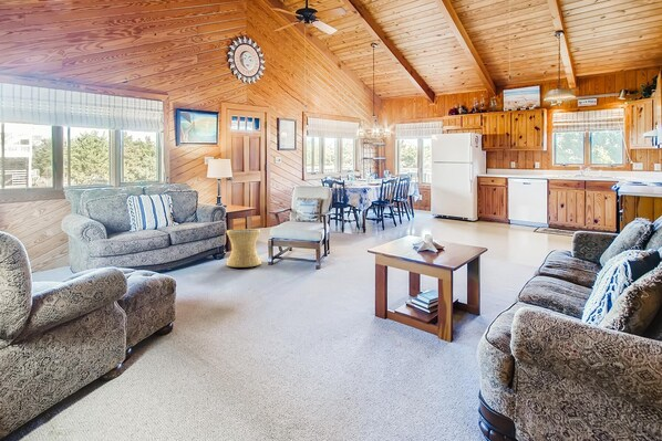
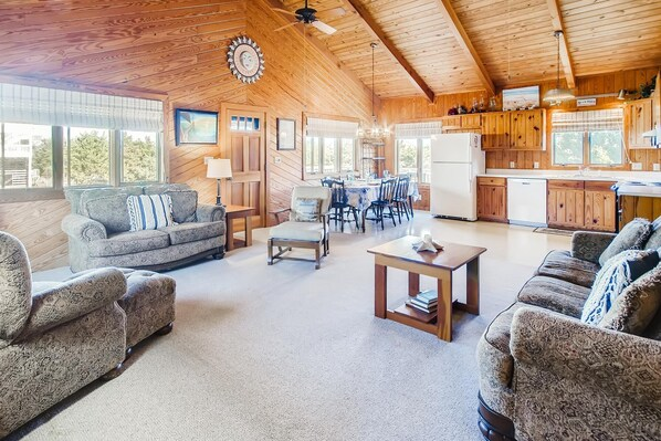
- side table (244, 246)
